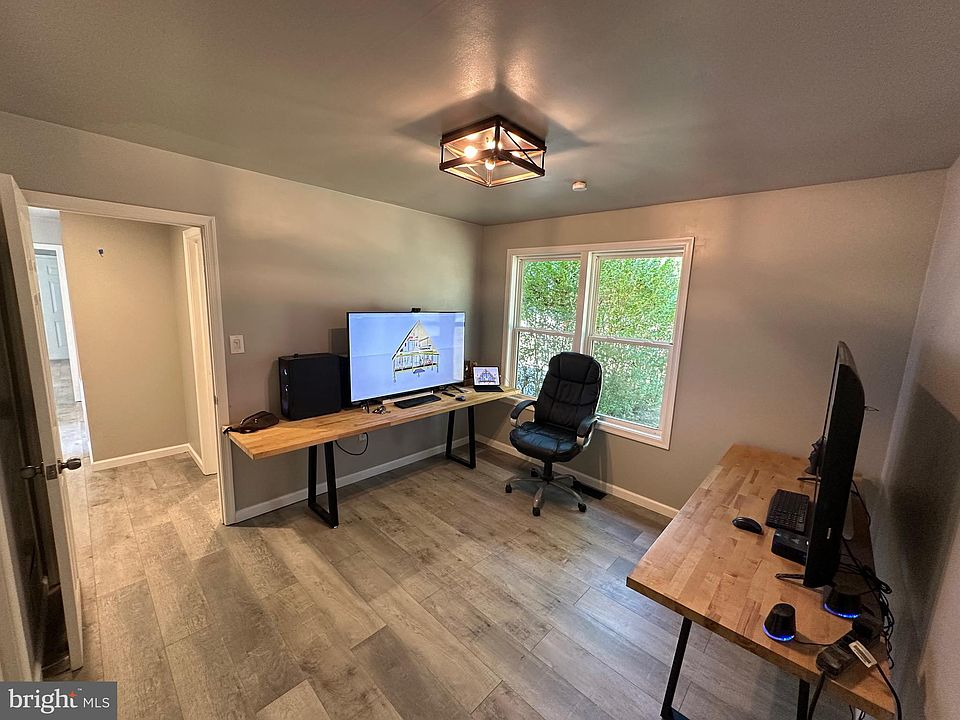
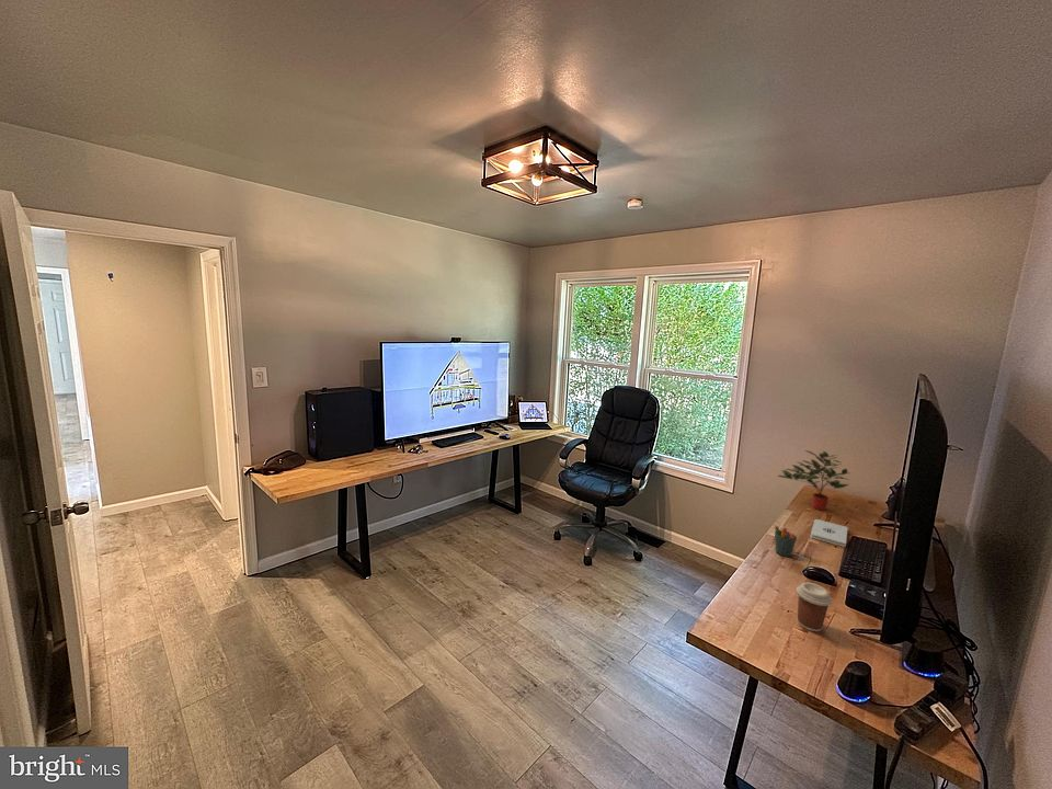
+ coffee cup (812, 606)
+ potted plant (814, 477)
+ notepad (828, 531)
+ pen holder (785, 538)
